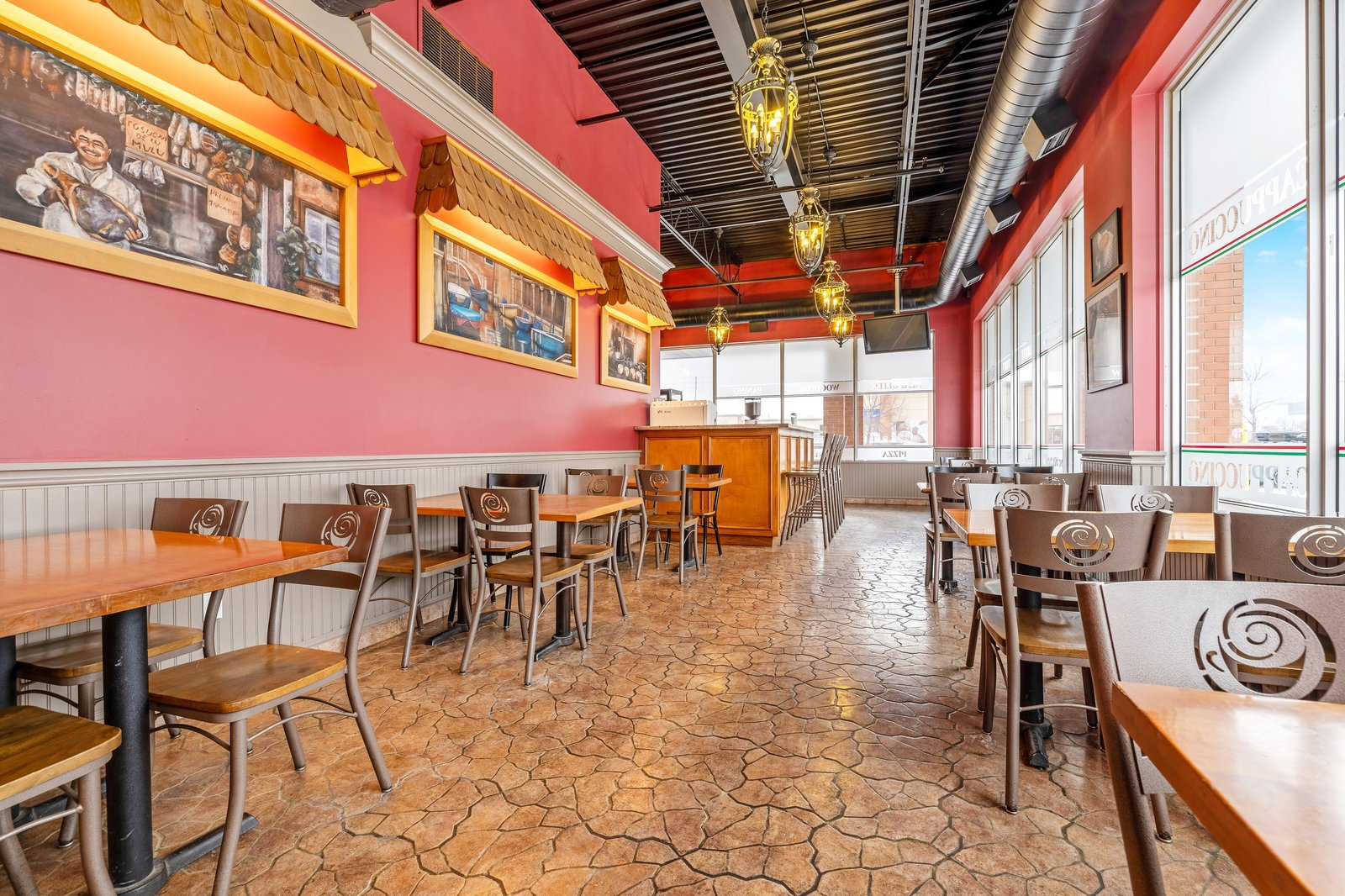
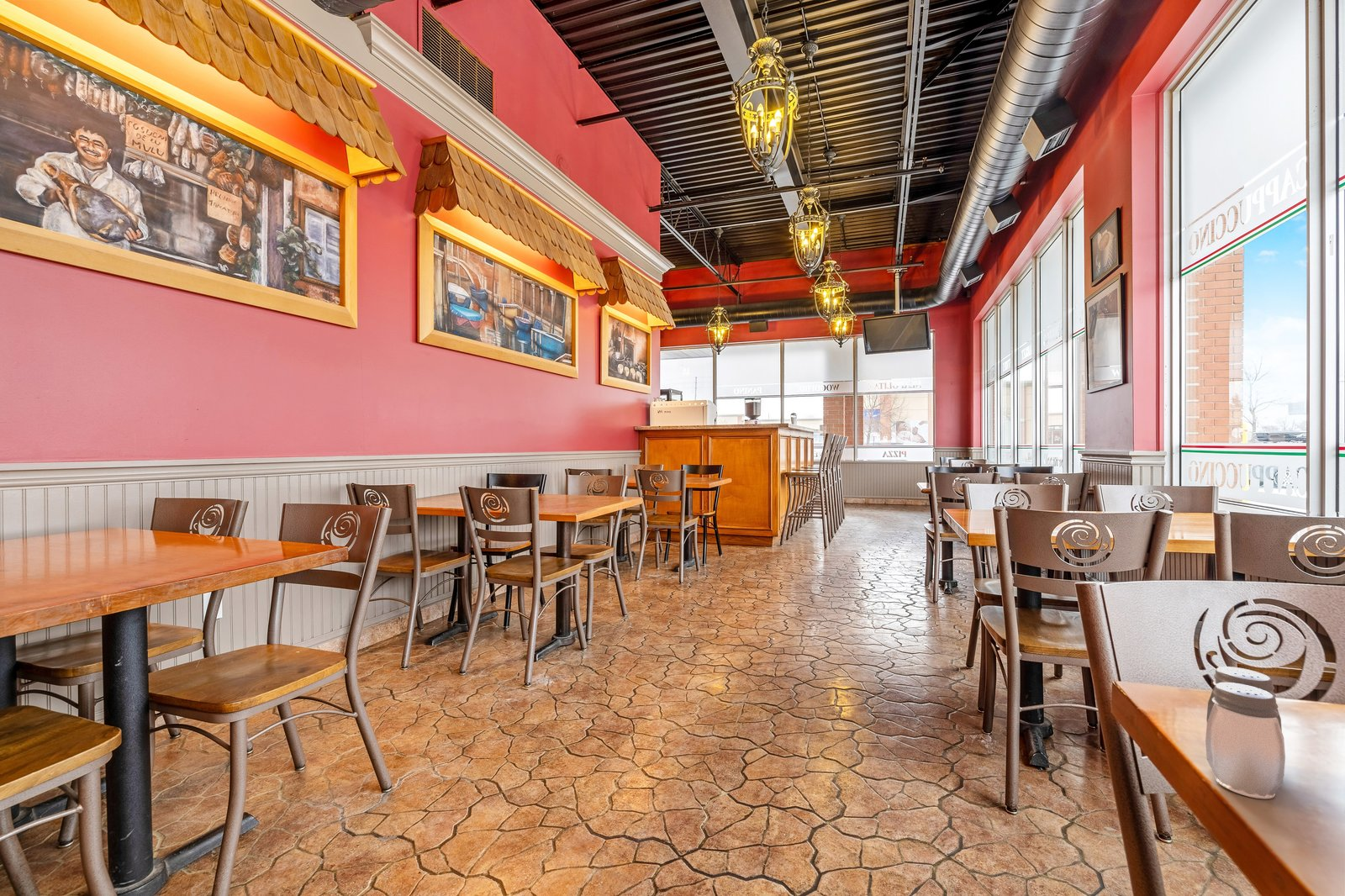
+ salt and pepper shaker (1243, 726)
